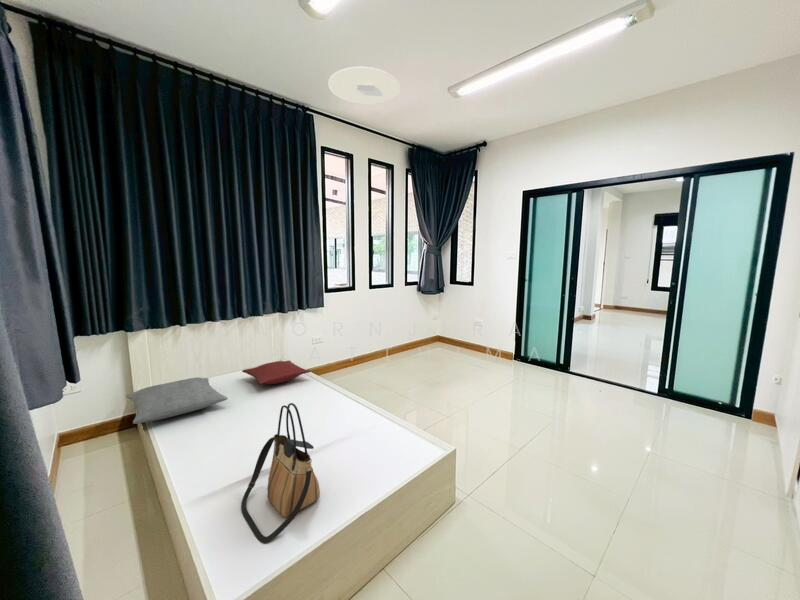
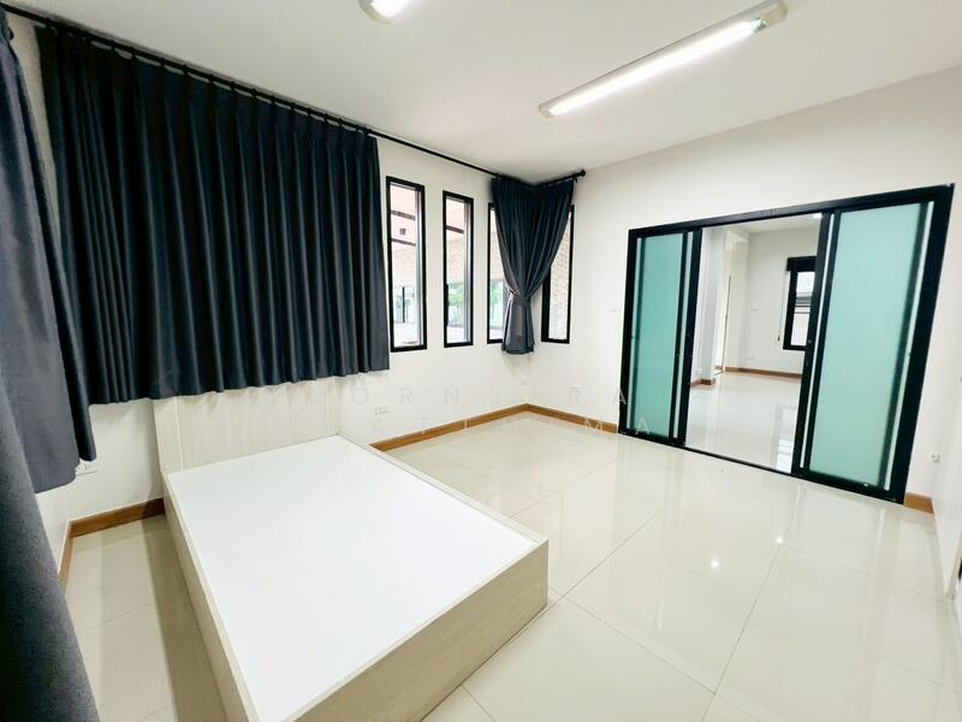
- tote bag (278, 456)
- ceiling light (364, 84)
- pillow (276, 372)
- pillow (176, 397)
